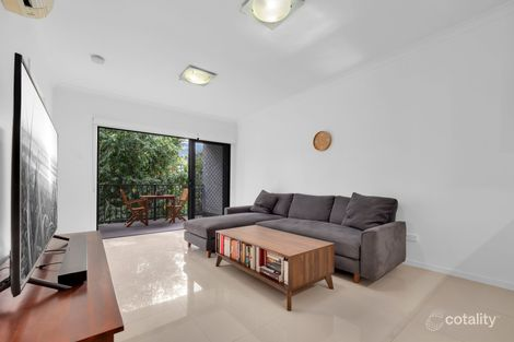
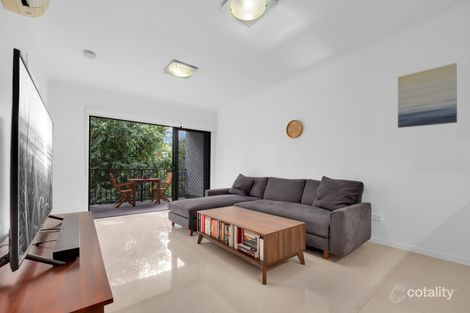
+ wall art (425, 98)
